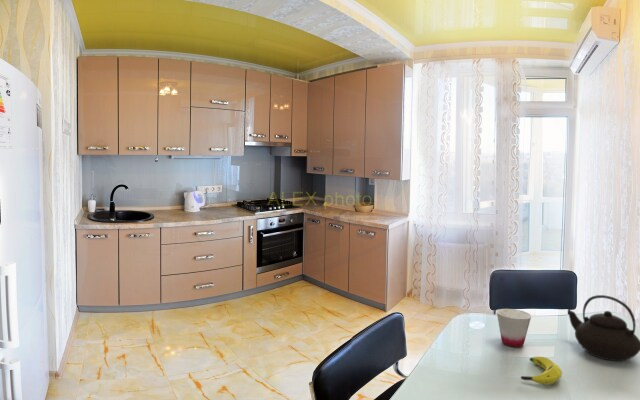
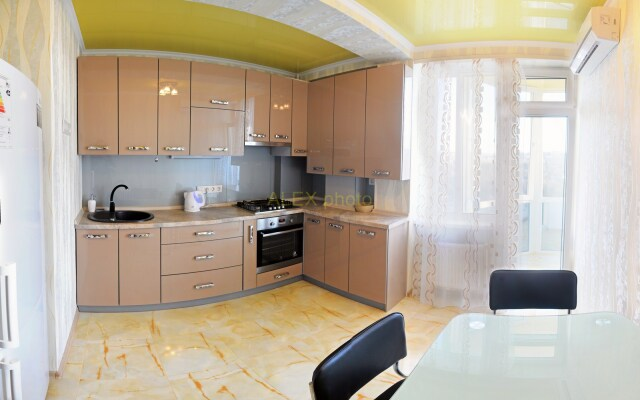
- cup (513, 328)
- banana (537, 364)
- teapot (600, 323)
